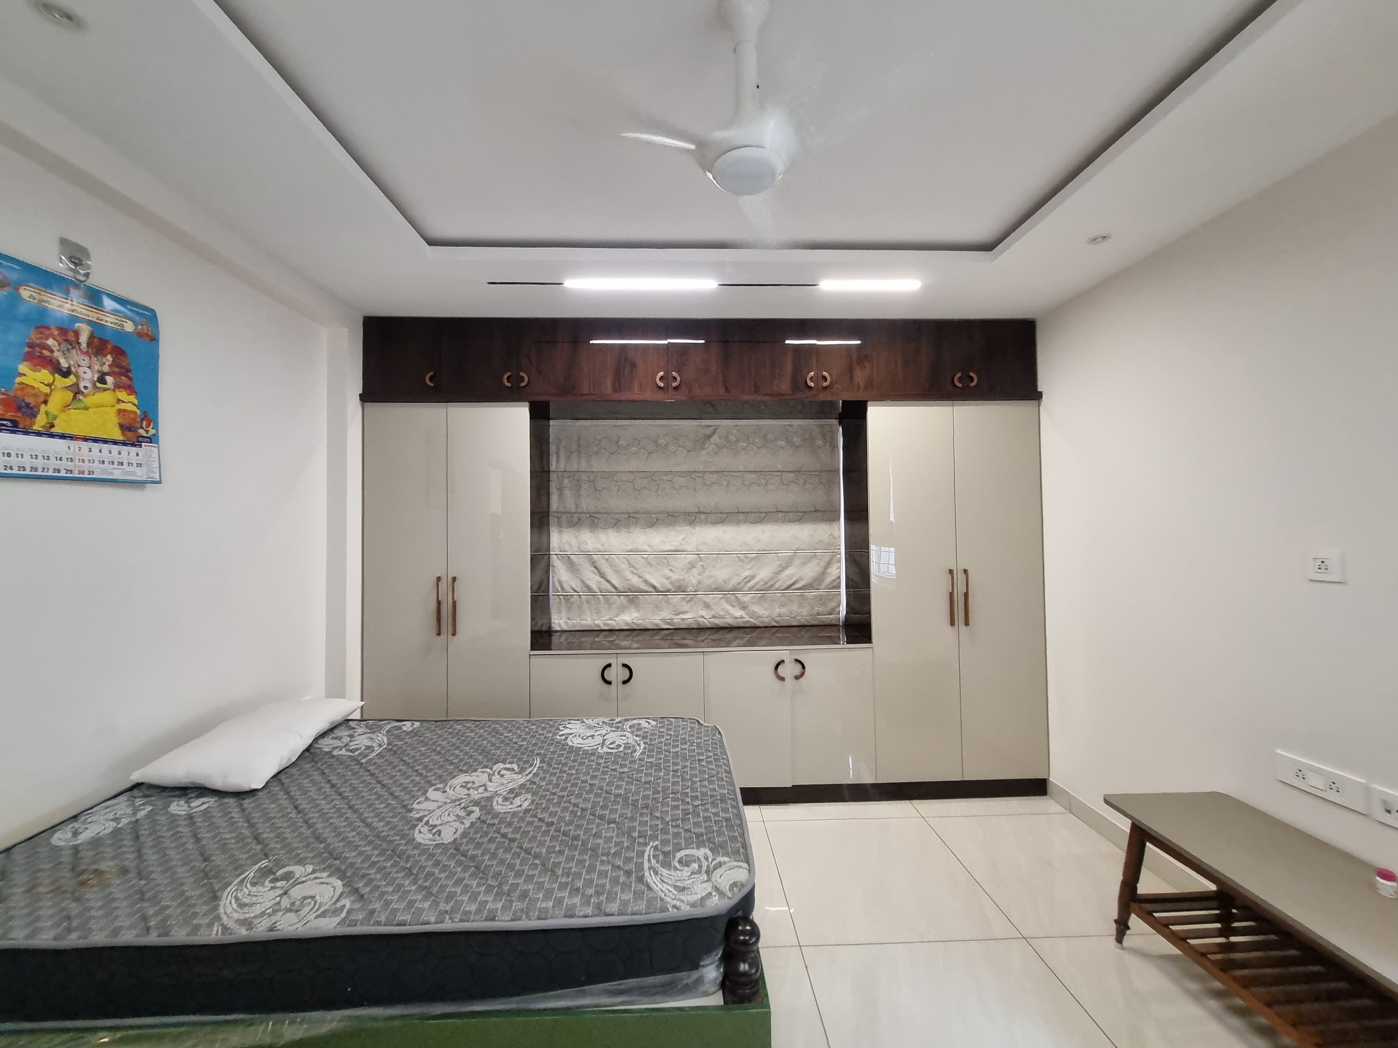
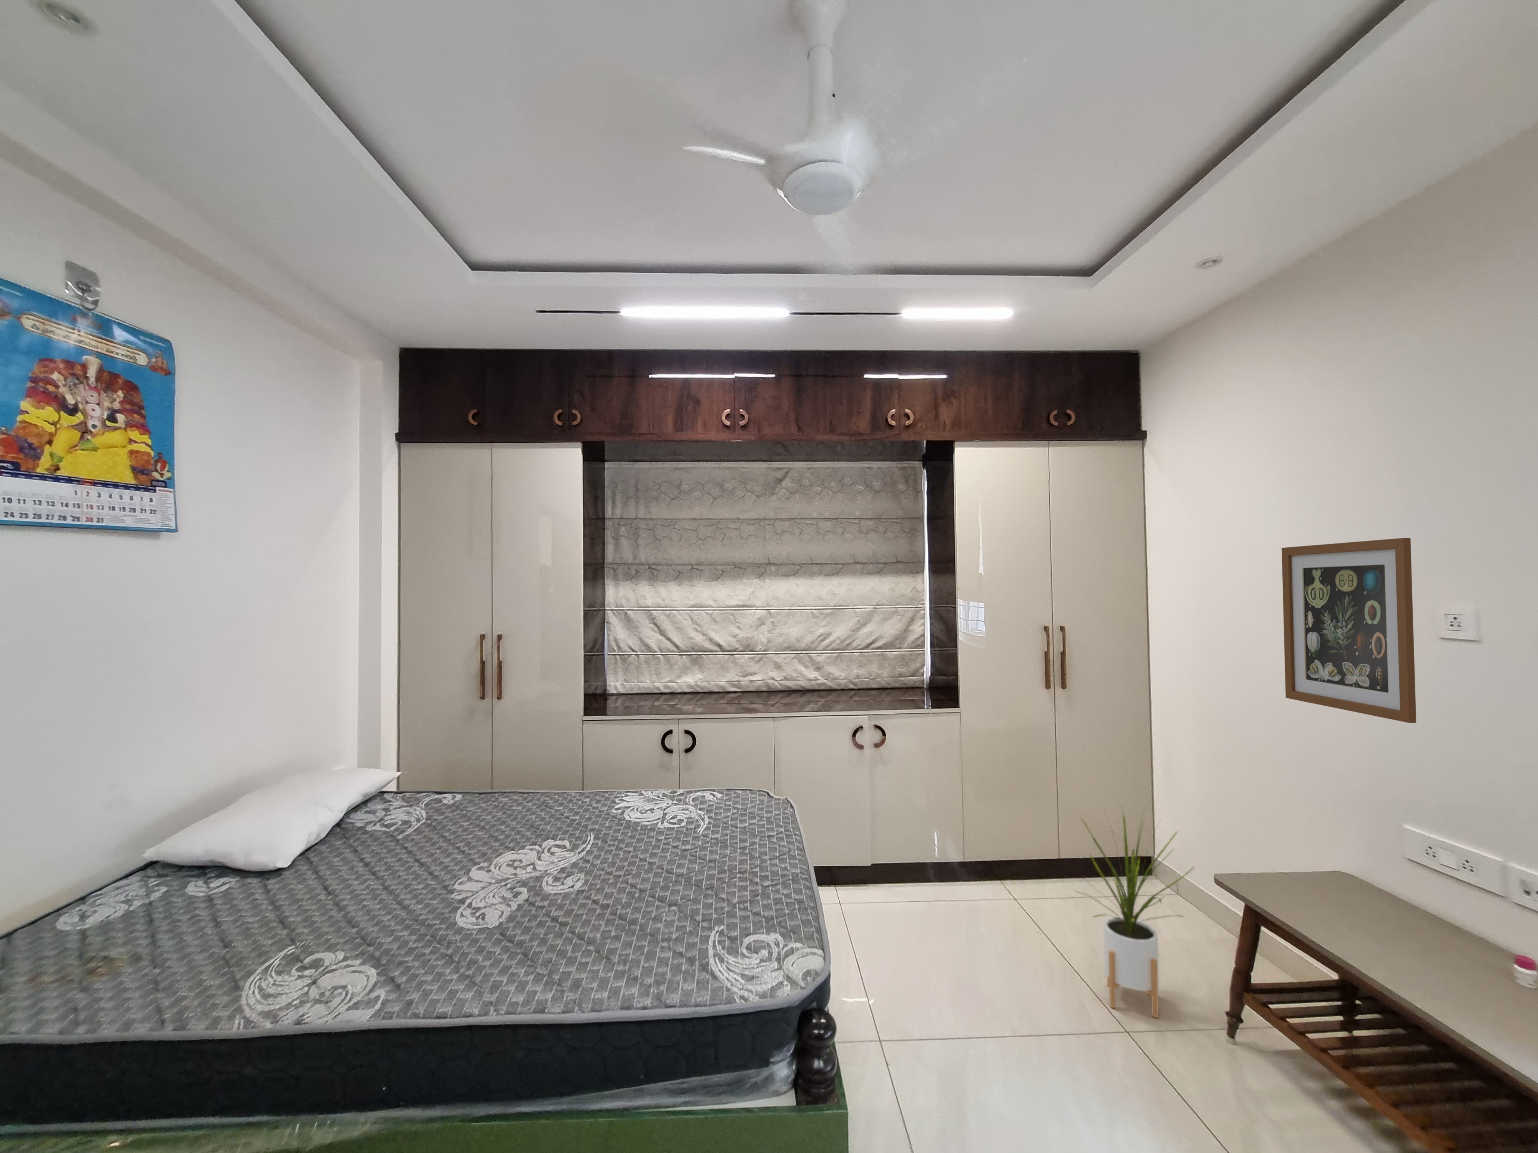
+ house plant (1126, 906)
+ wall art (1342, 626)
